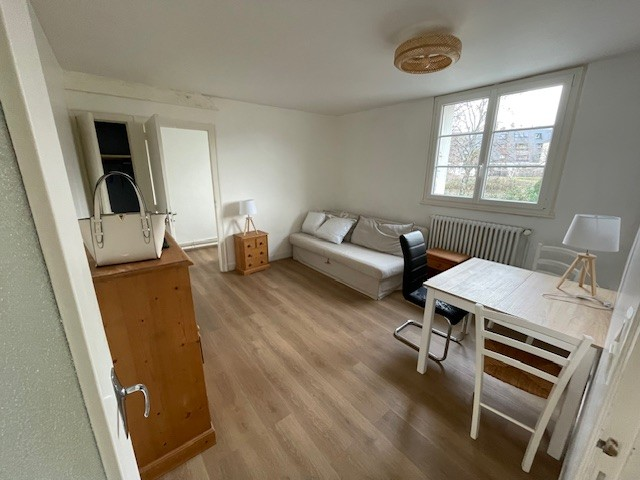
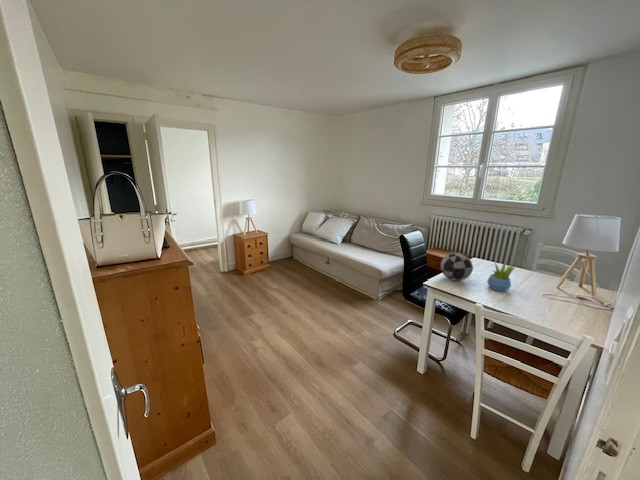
+ decorative ball (456, 266)
+ succulent plant (501, 274)
